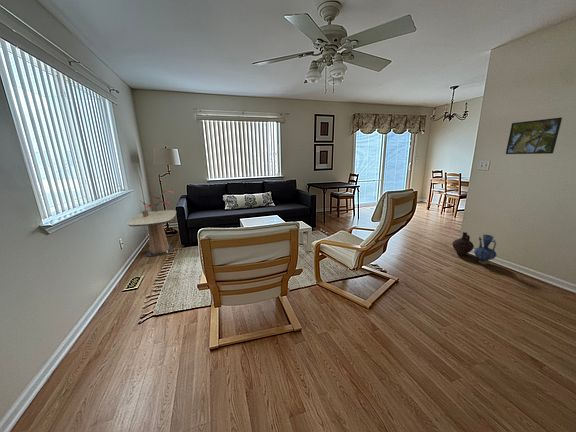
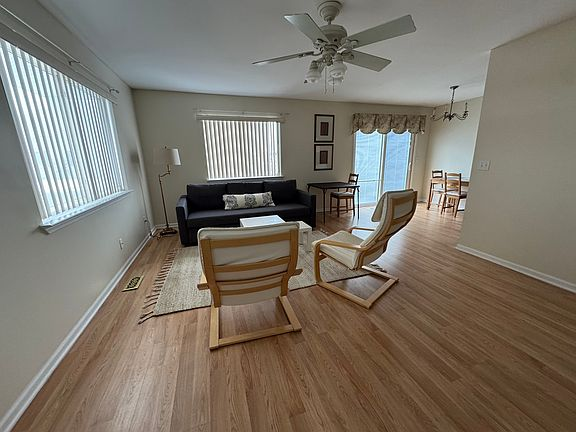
- potted plant (159, 201)
- ceramic jug (463, 243)
- side table (156, 233)
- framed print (531, 137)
- vase (485, 249)
